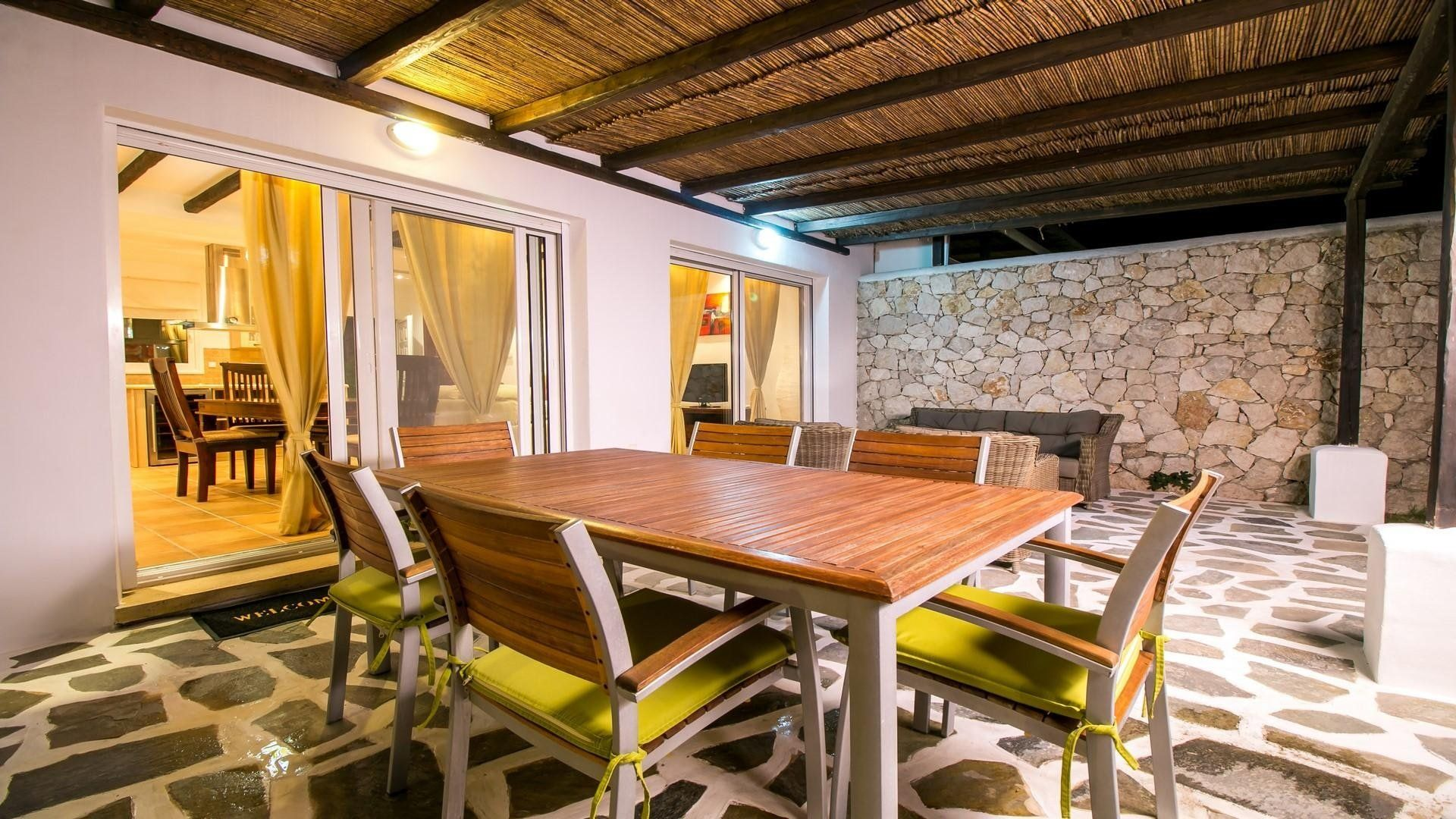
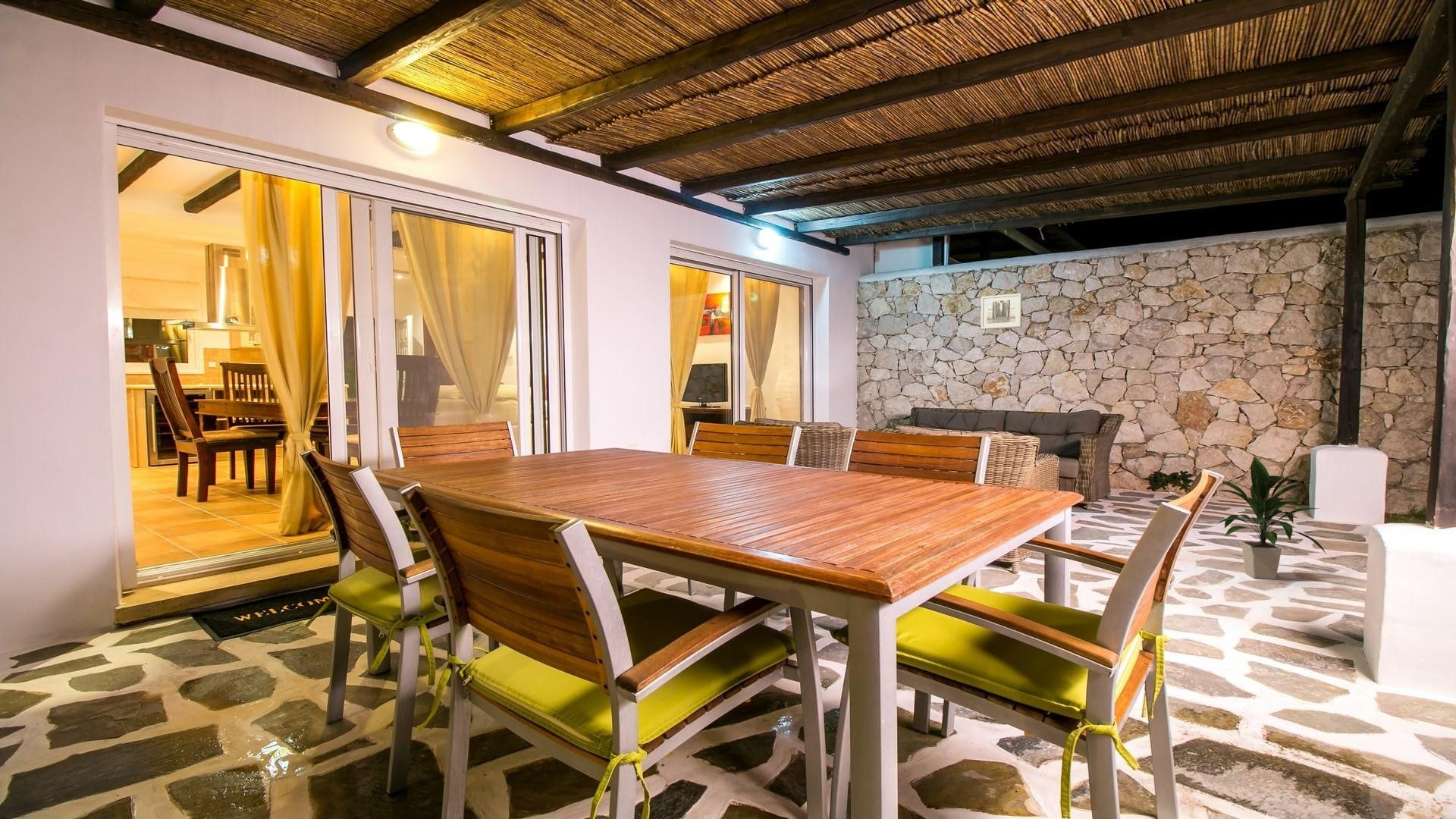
+ indoor plant (1267, 518)
+ wall art (1001, 312)
